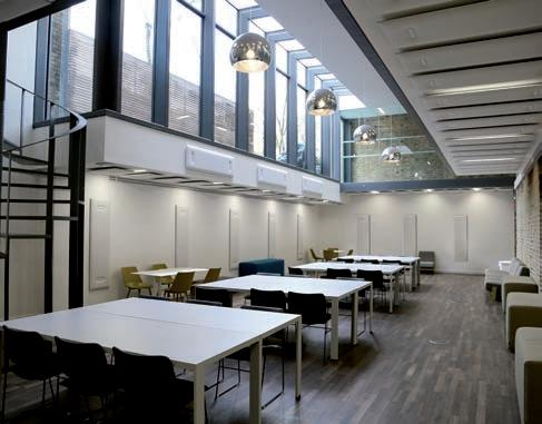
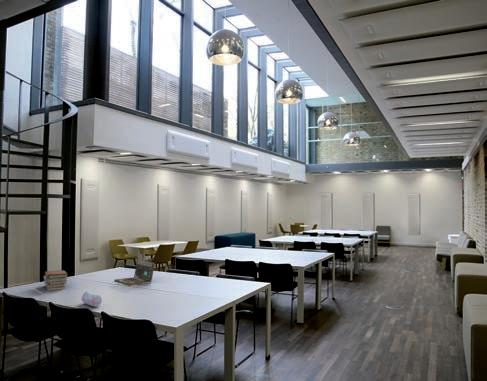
+ laptop (135, 271)
+ book stack (55, 280)
+ pencil case (91, 298)
